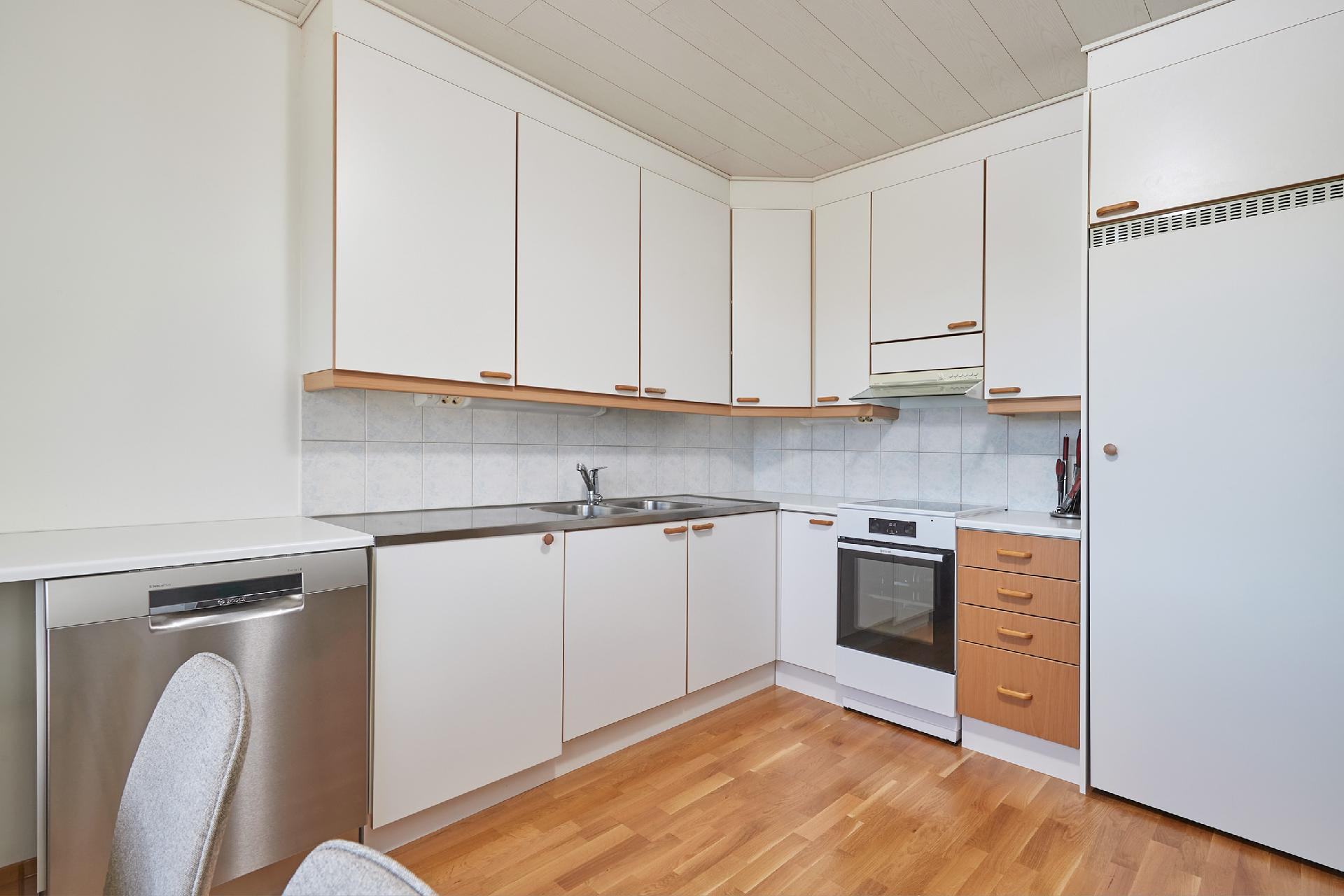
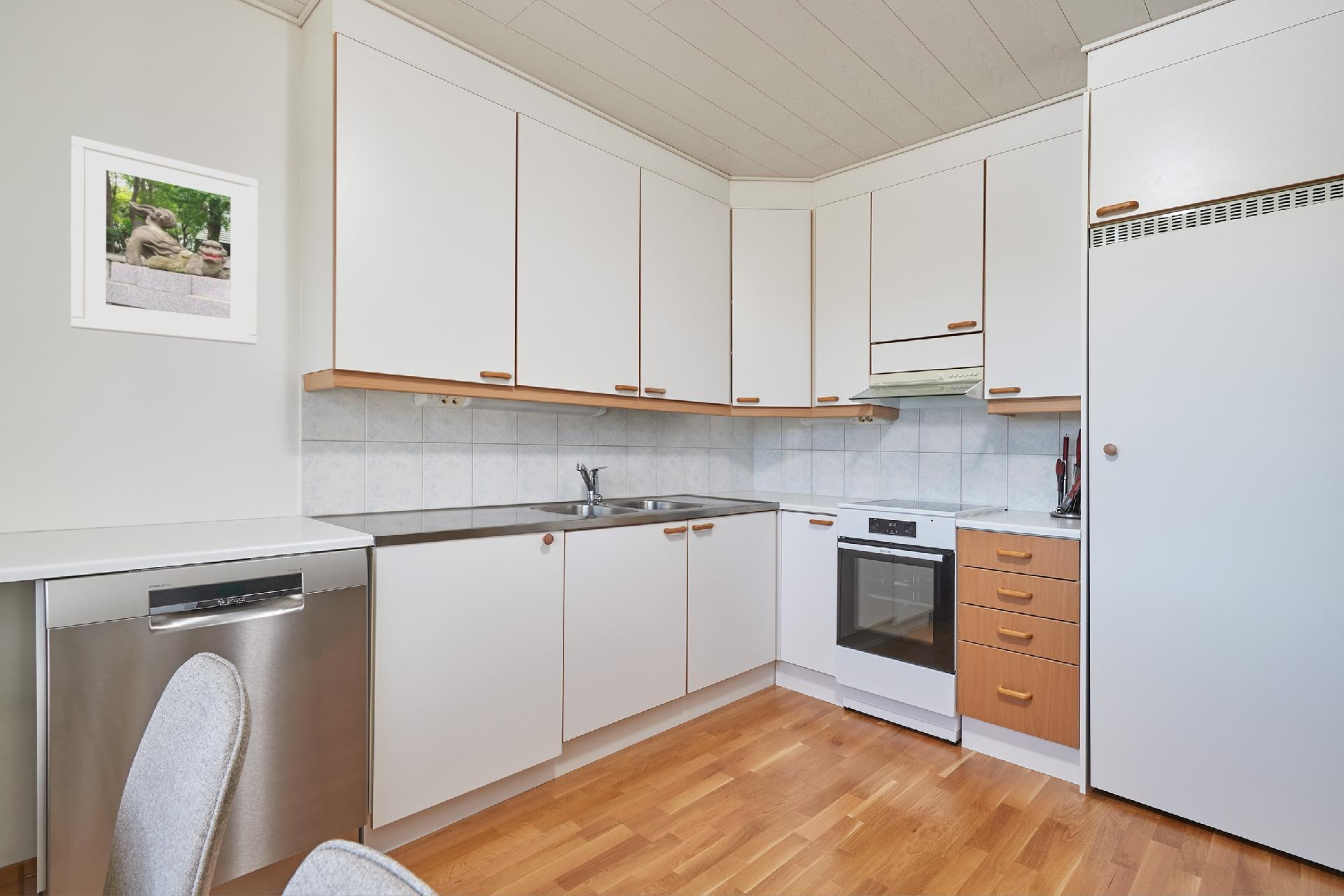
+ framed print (171, 248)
